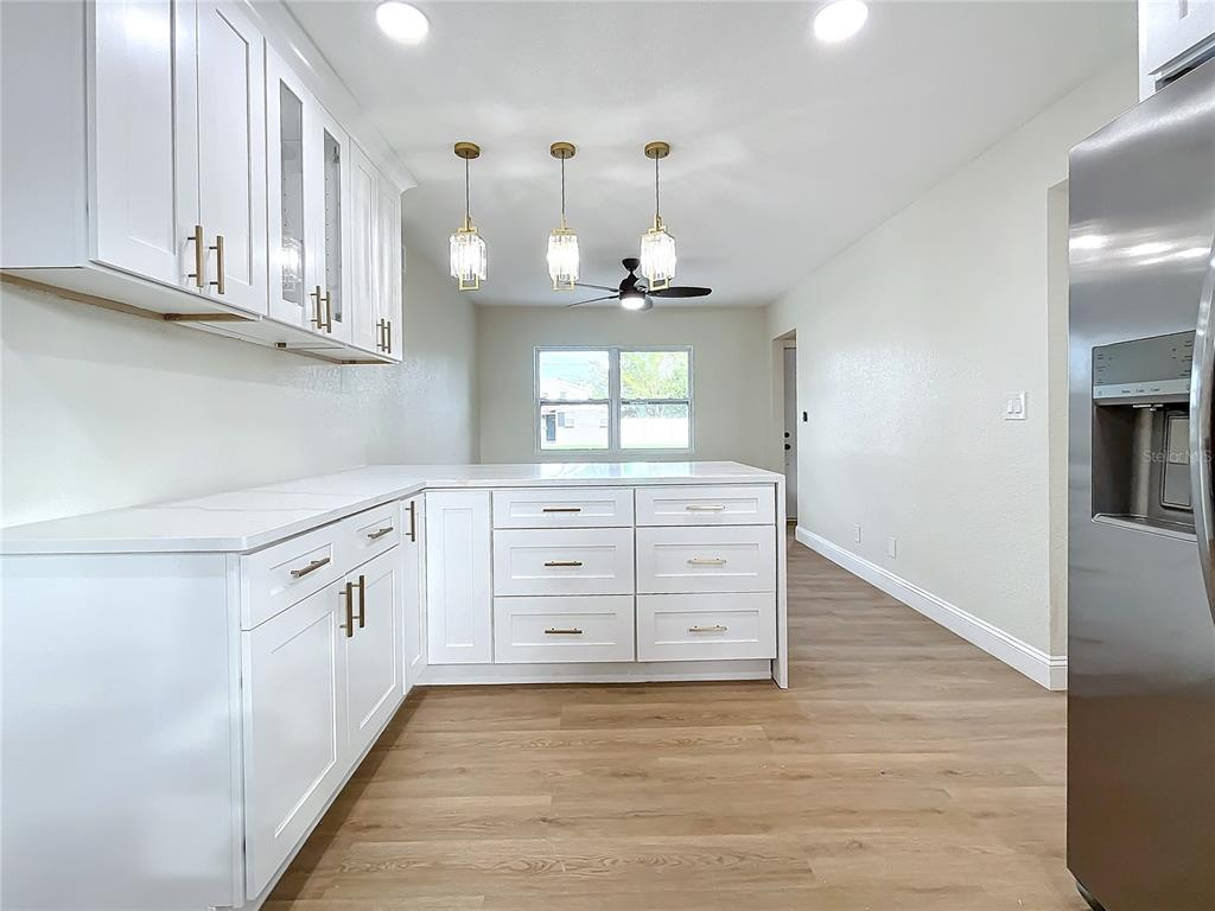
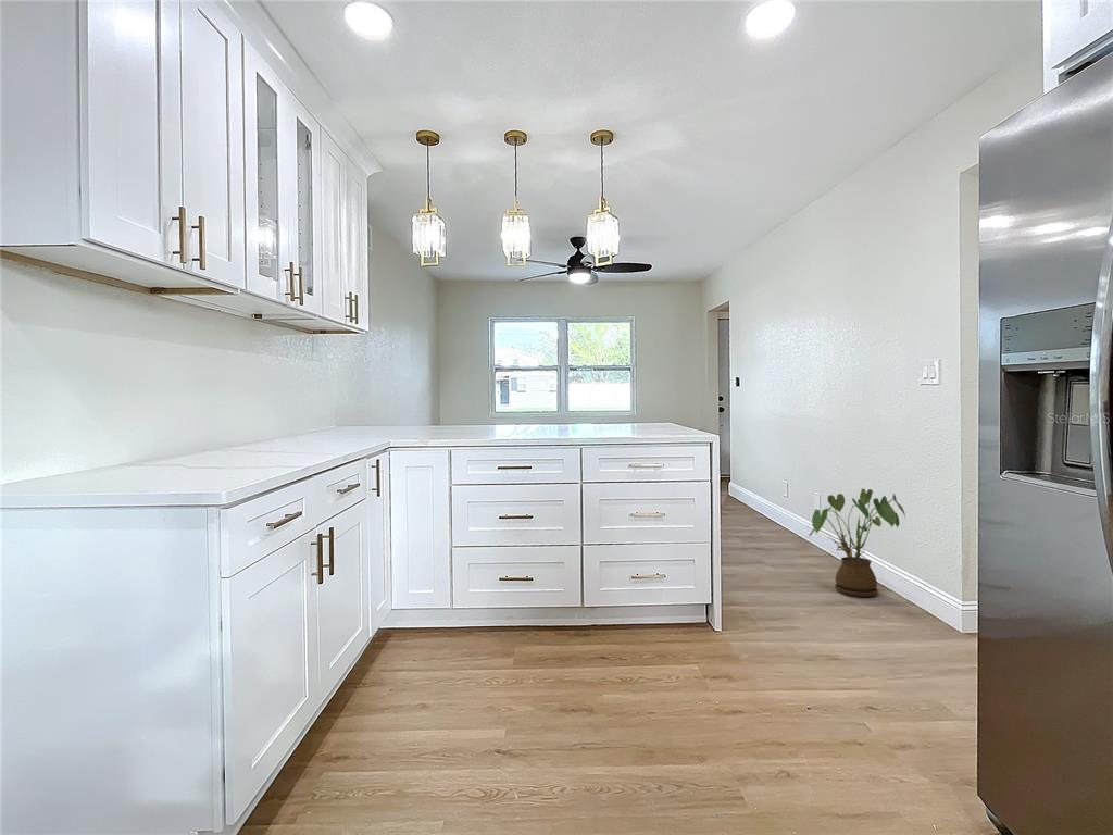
+ house plant (852, 541)
